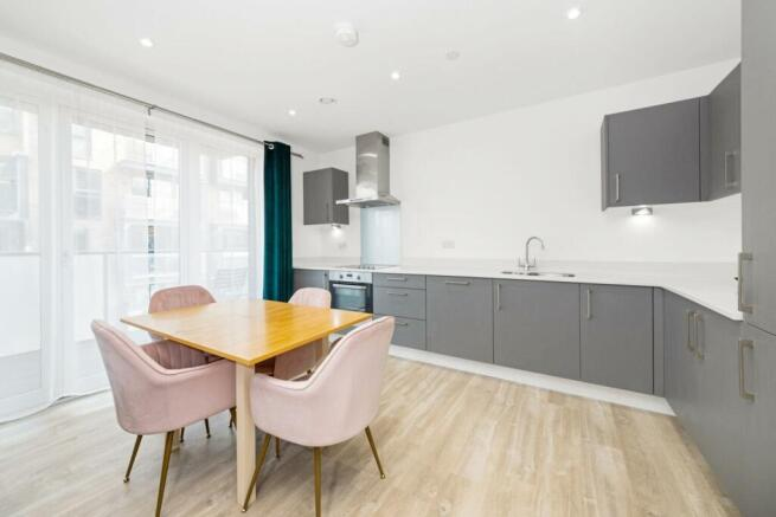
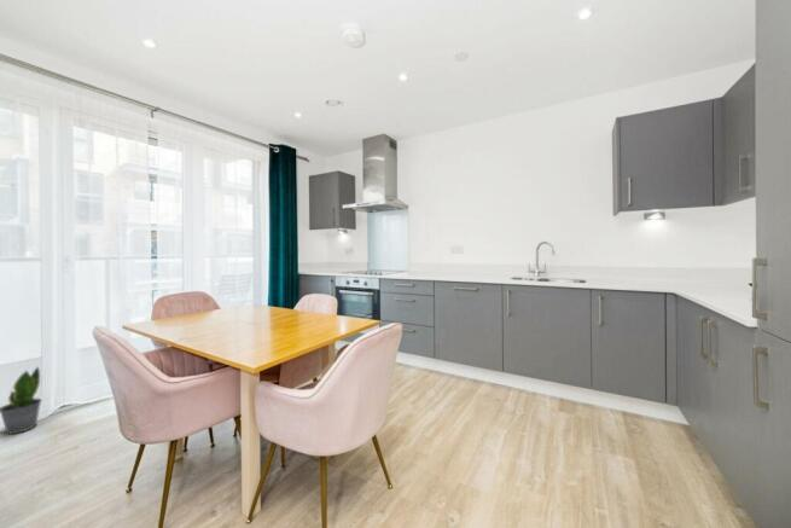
+ potted plant (21, 399)
